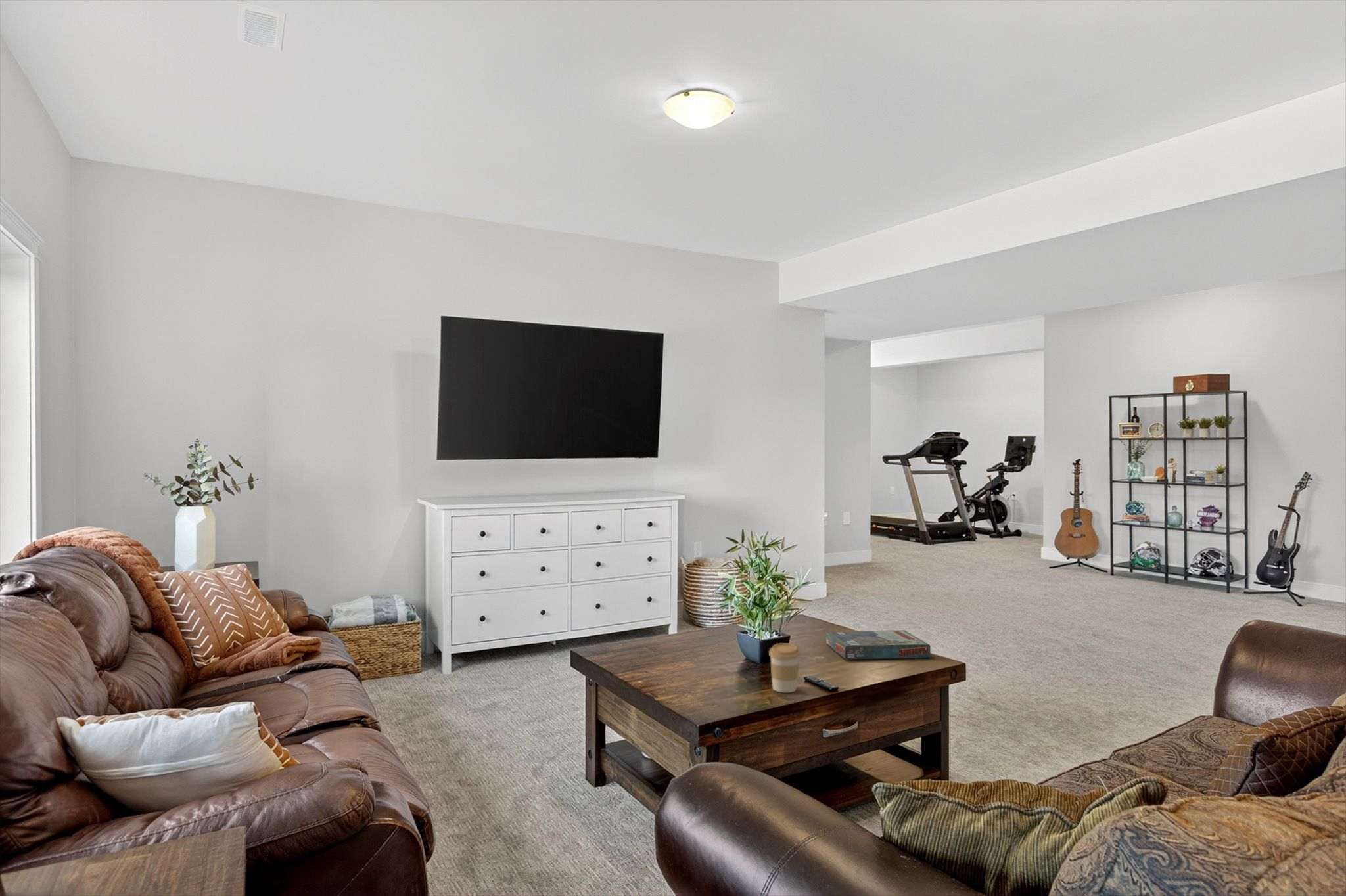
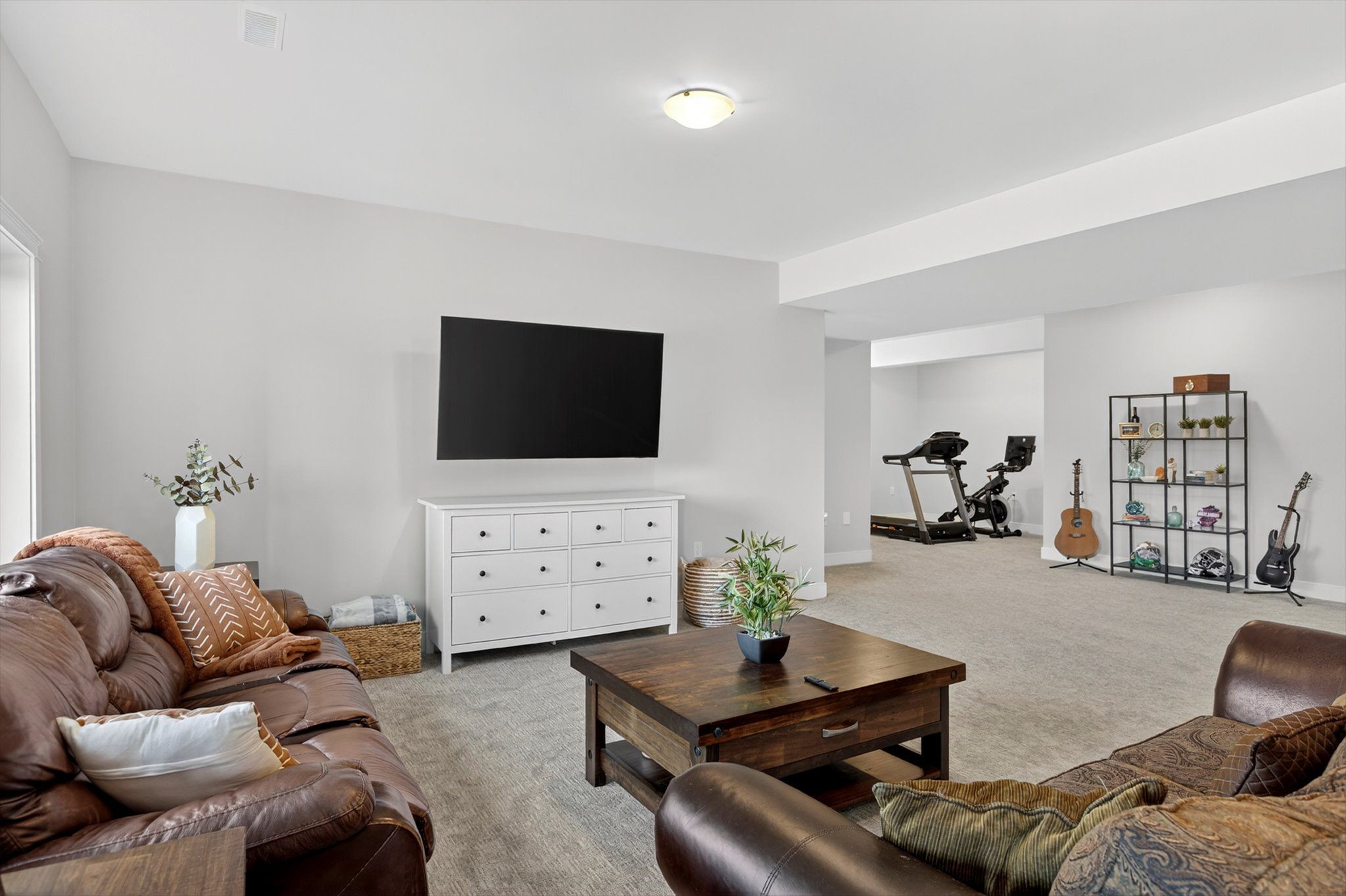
- board game (876, 644)
- coffee cup (784, 667)
